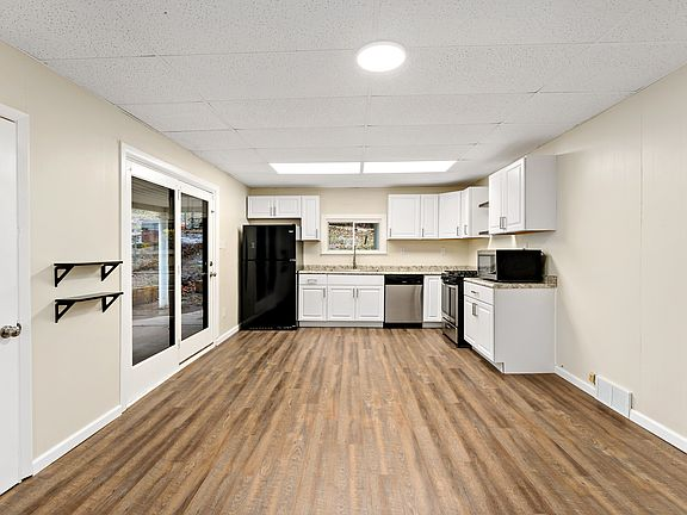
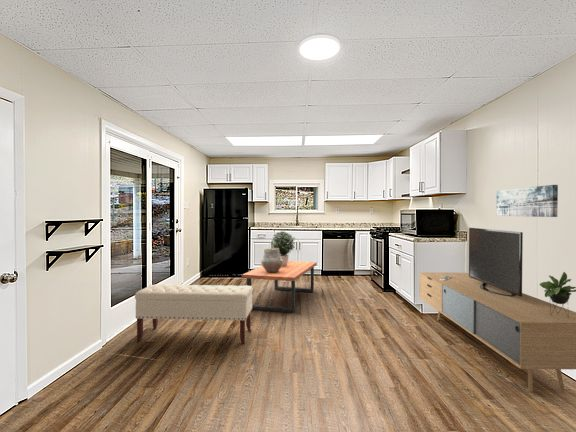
+ media console (487, 288)
+ ceramic pot (271, 260)
+ wall art (523, 202)
+ bench (196, 311)
+ coffee table (284, 280)
+ potted plant (282, 248)
